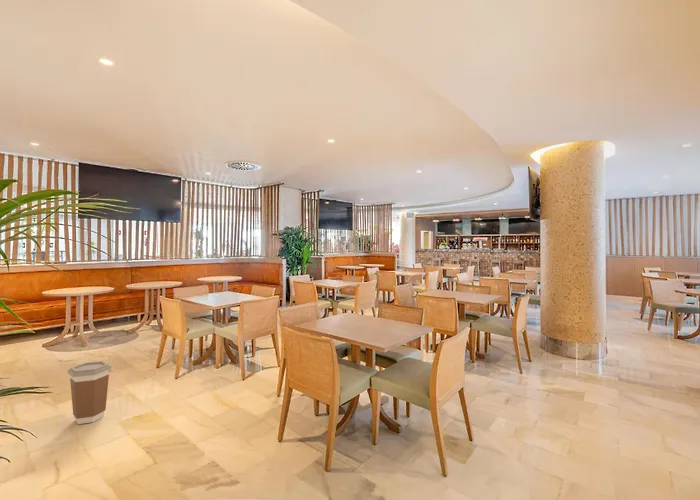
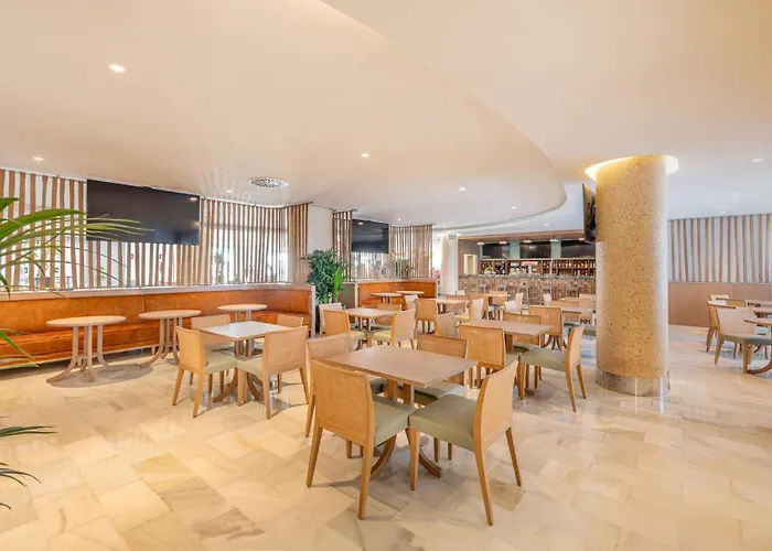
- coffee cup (89, 392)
